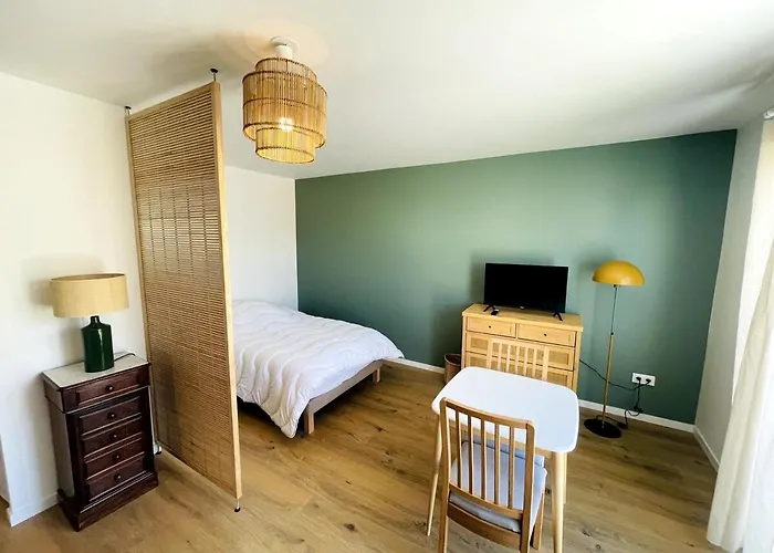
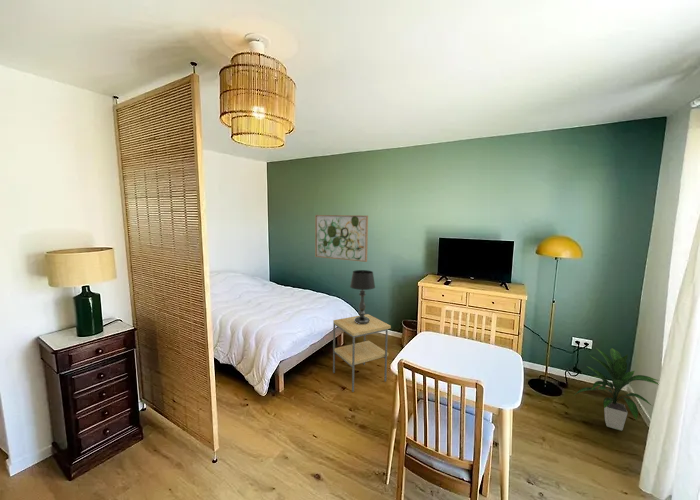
+ indoor plant (614, 387)
+ wall art (339, 237)
+ side table (360, 349)
+ table lamp (362, 297)
